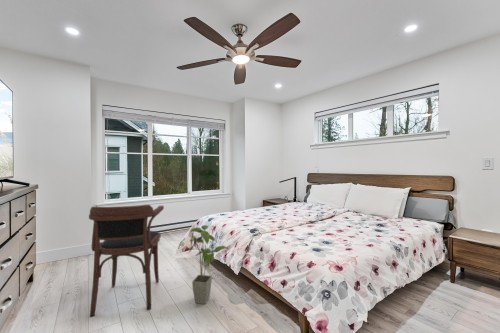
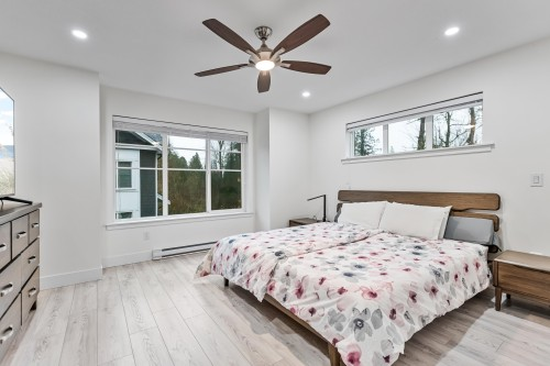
- house plant (206, 264)
- armchair (129, 249)
